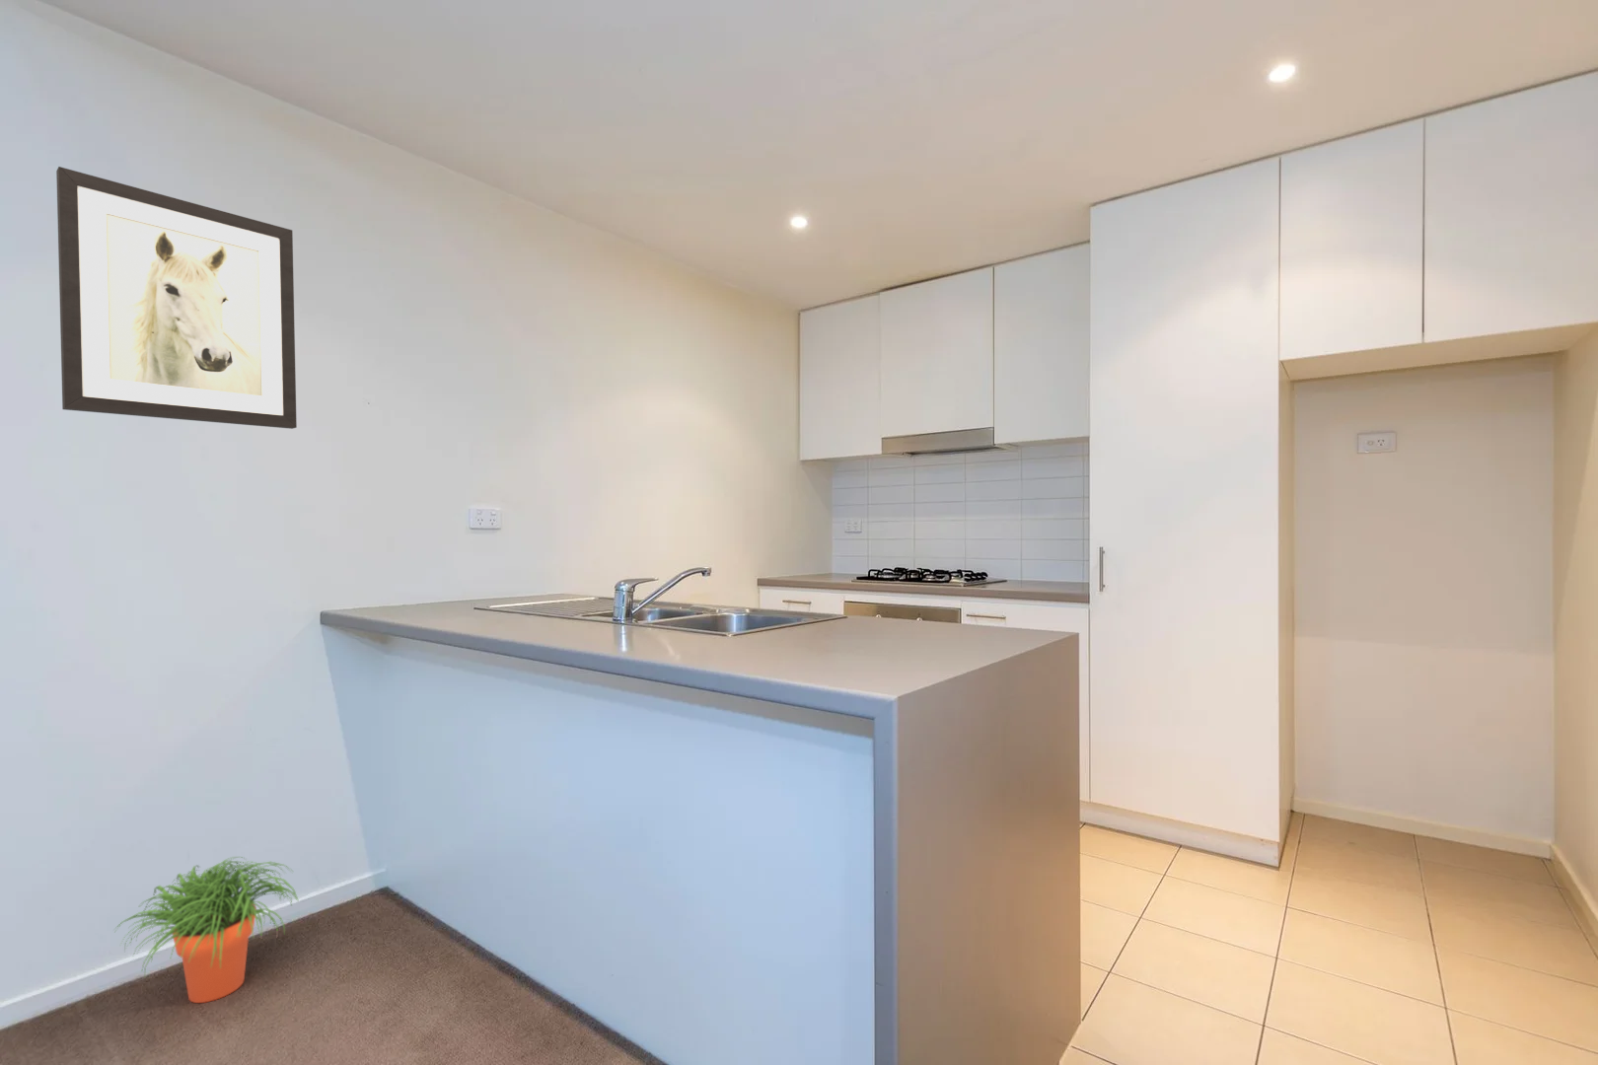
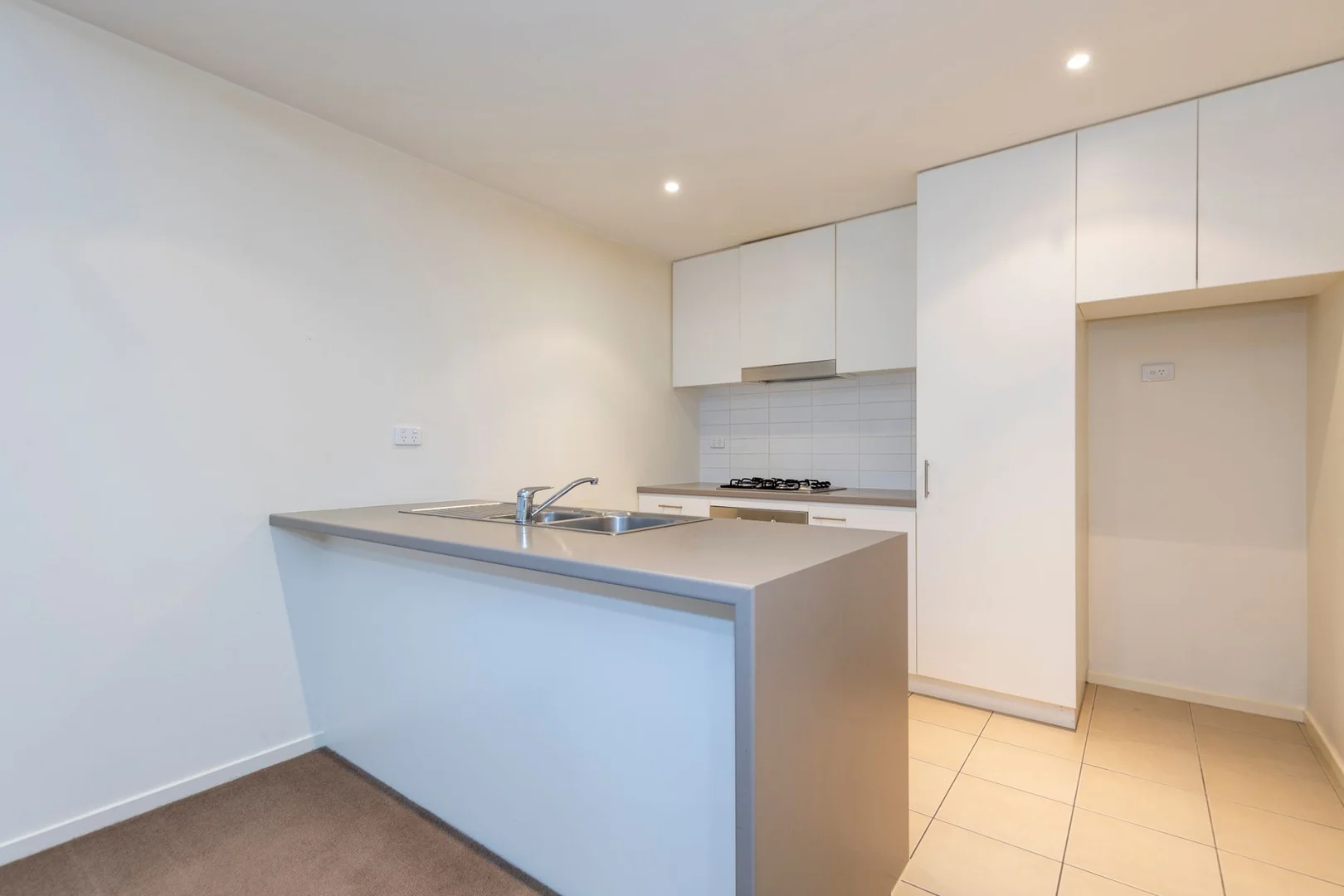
- potted plant (216, 928)
- wall art (188, 311)
